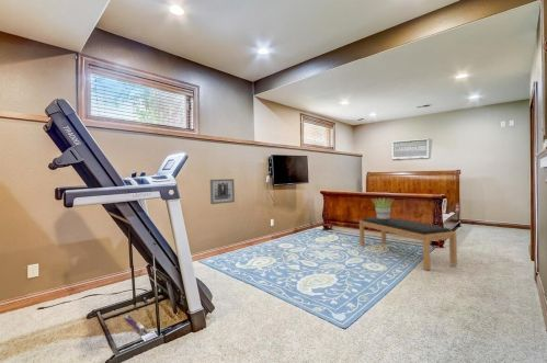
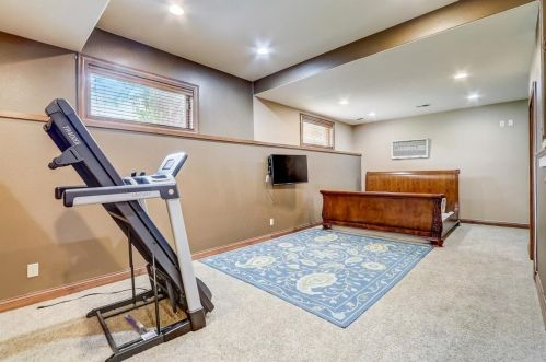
- potted plant (383, 208)
- bench (401, 235)
- wall art (223, 191)
